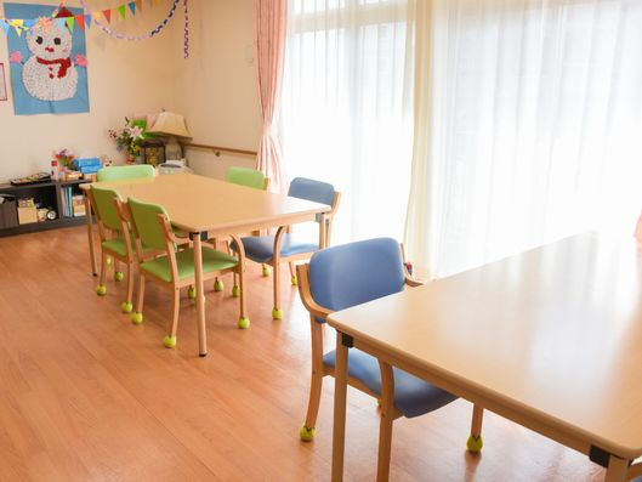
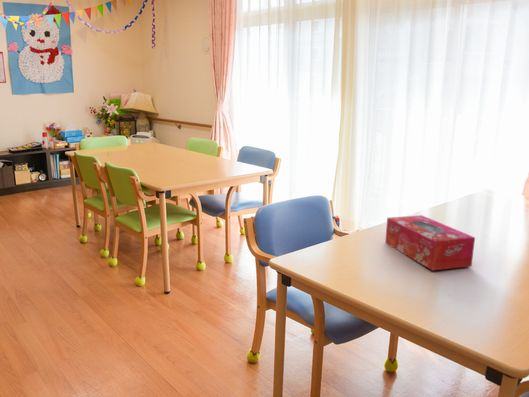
+ tissue box (426, 240)
